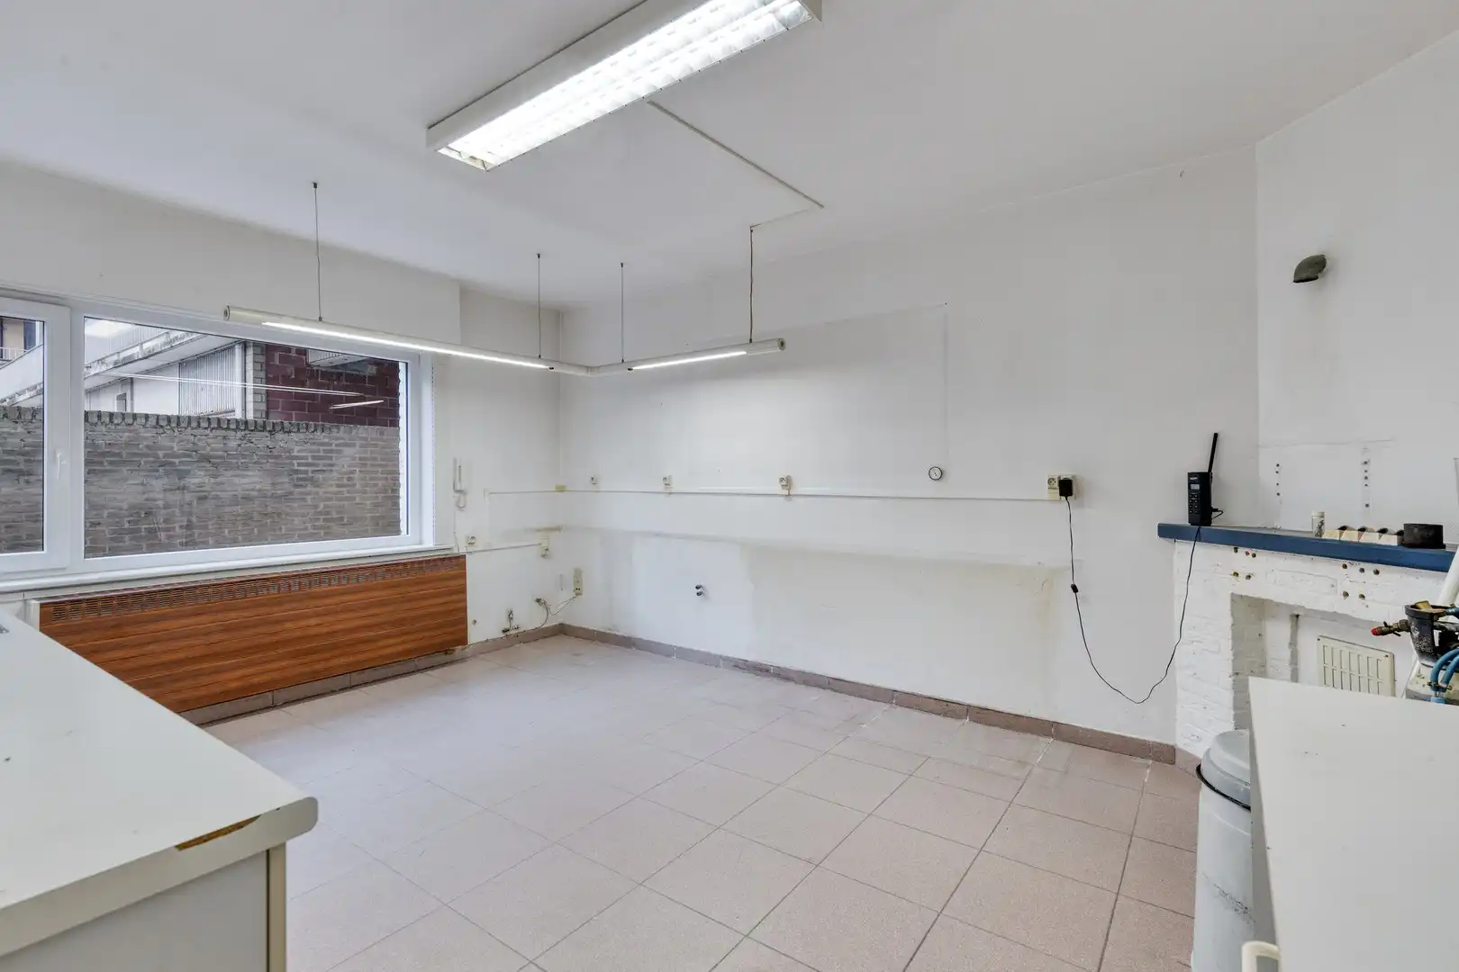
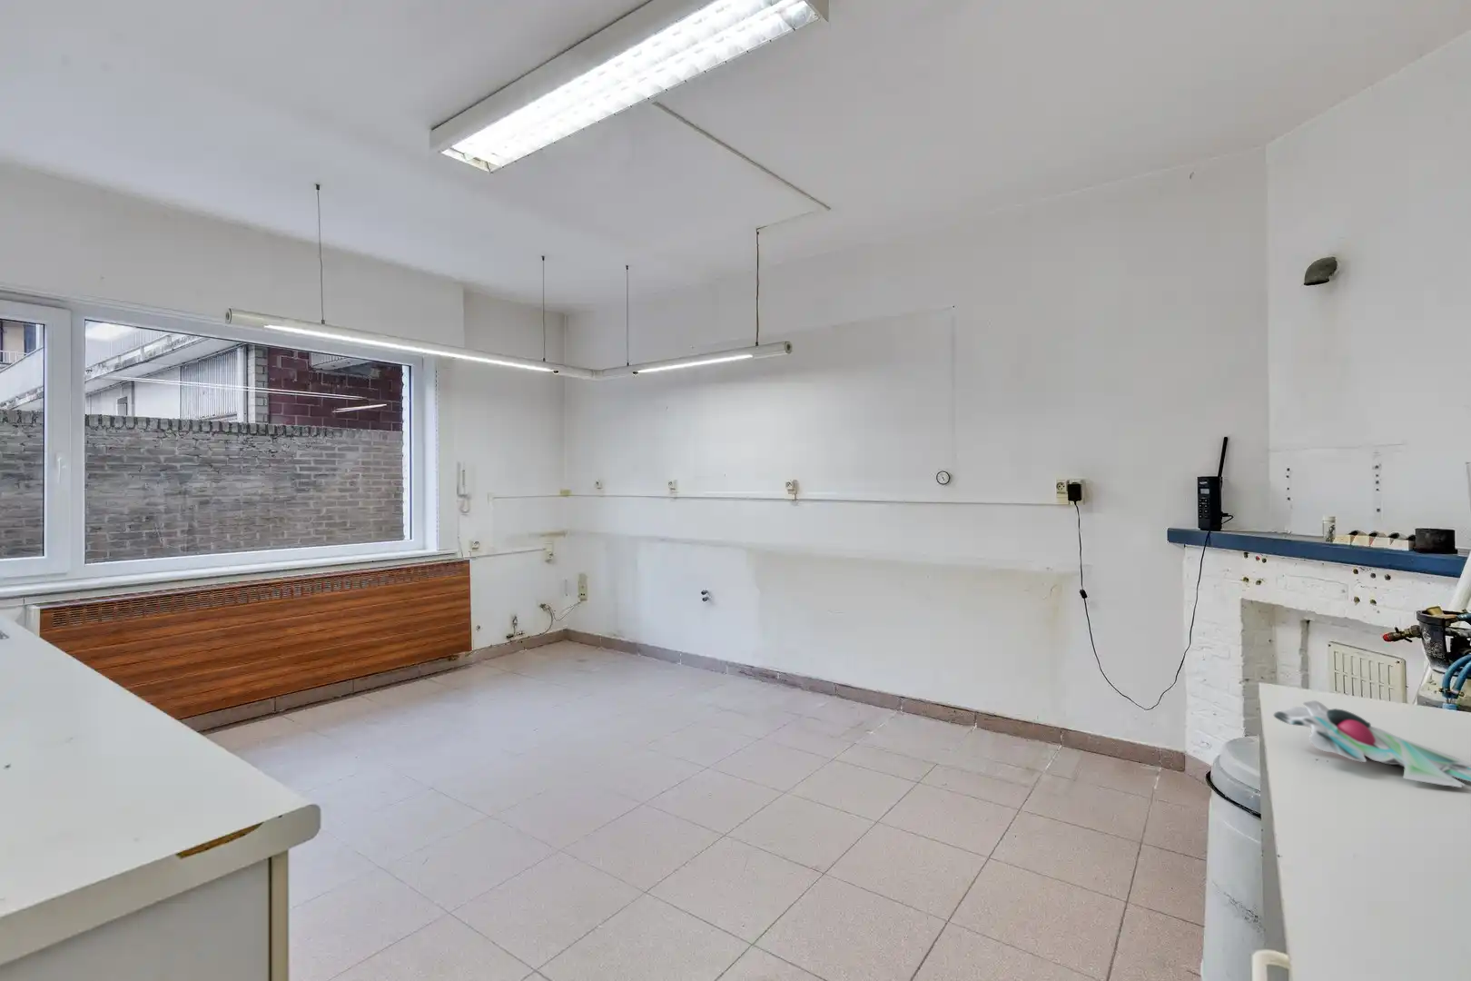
+ papers (1372, 738)
